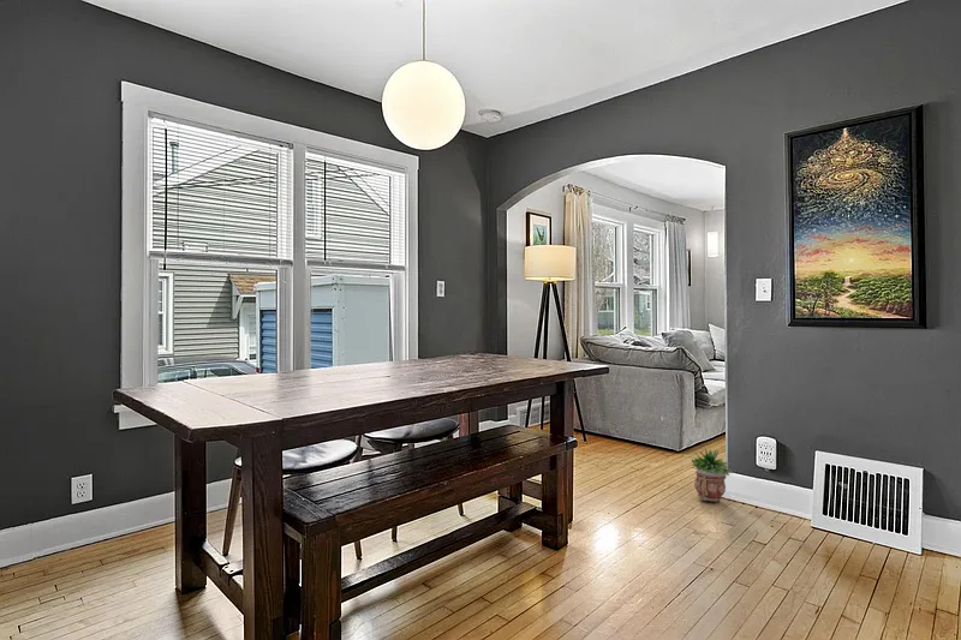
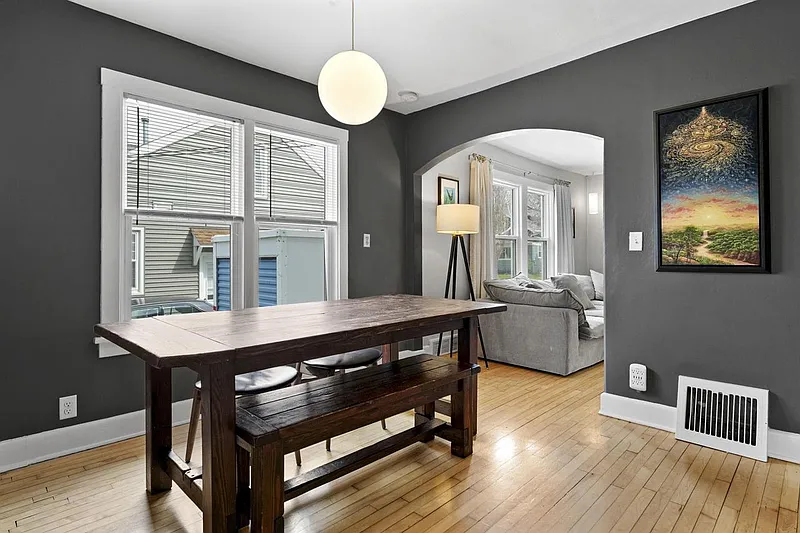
- potted plant (710, 473)
